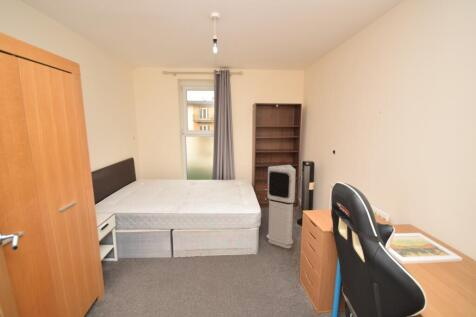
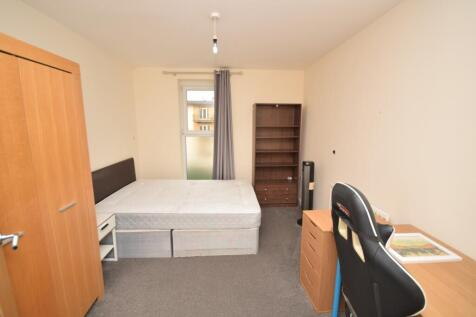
- air purifier (283, 204)
